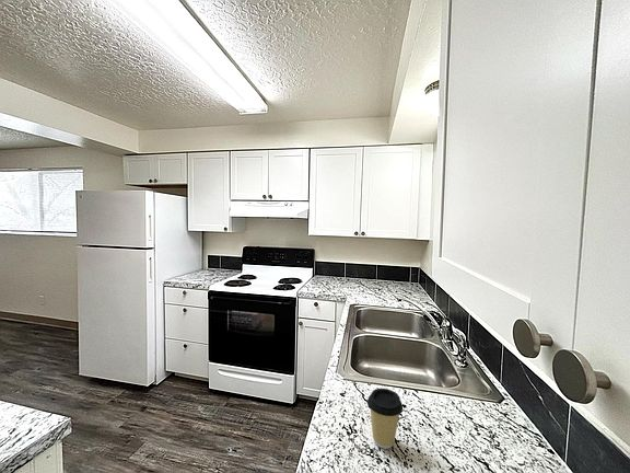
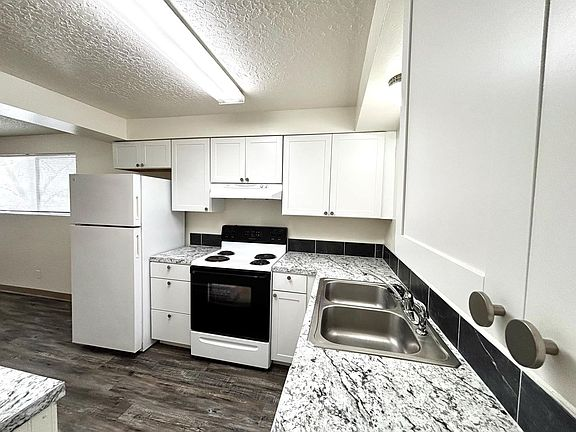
- coffee cup (384, 418)
